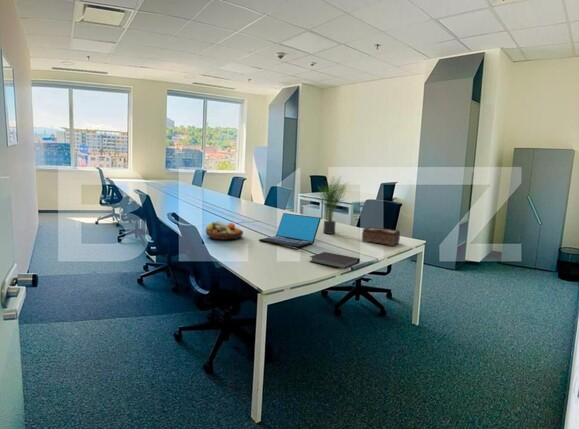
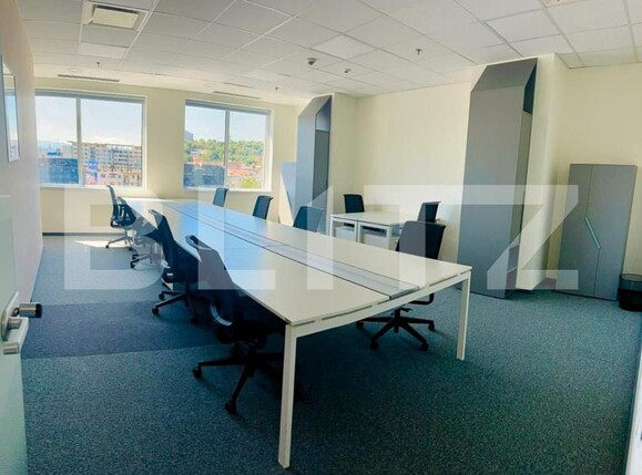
- potted plant (328, 203)
- fruit bowl (224, 229)
- laptop (290, 229)
- notebook (334, 259)
- tissue box (380, 236)
